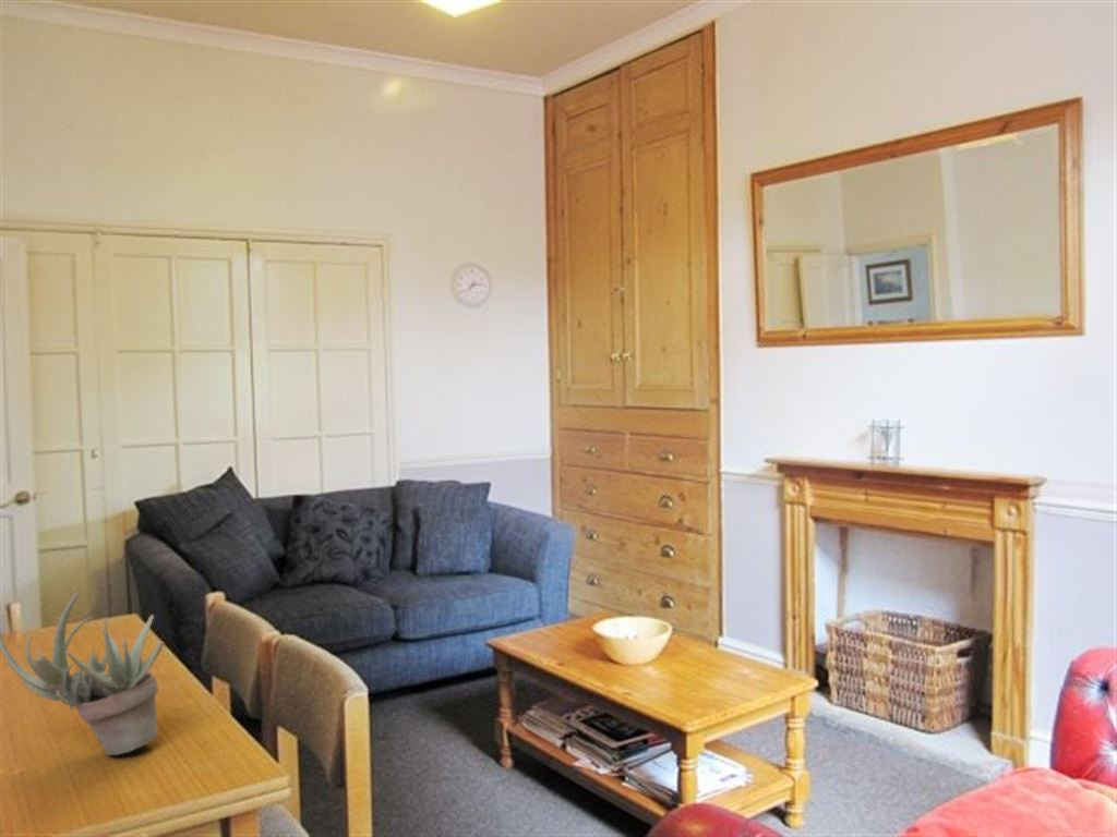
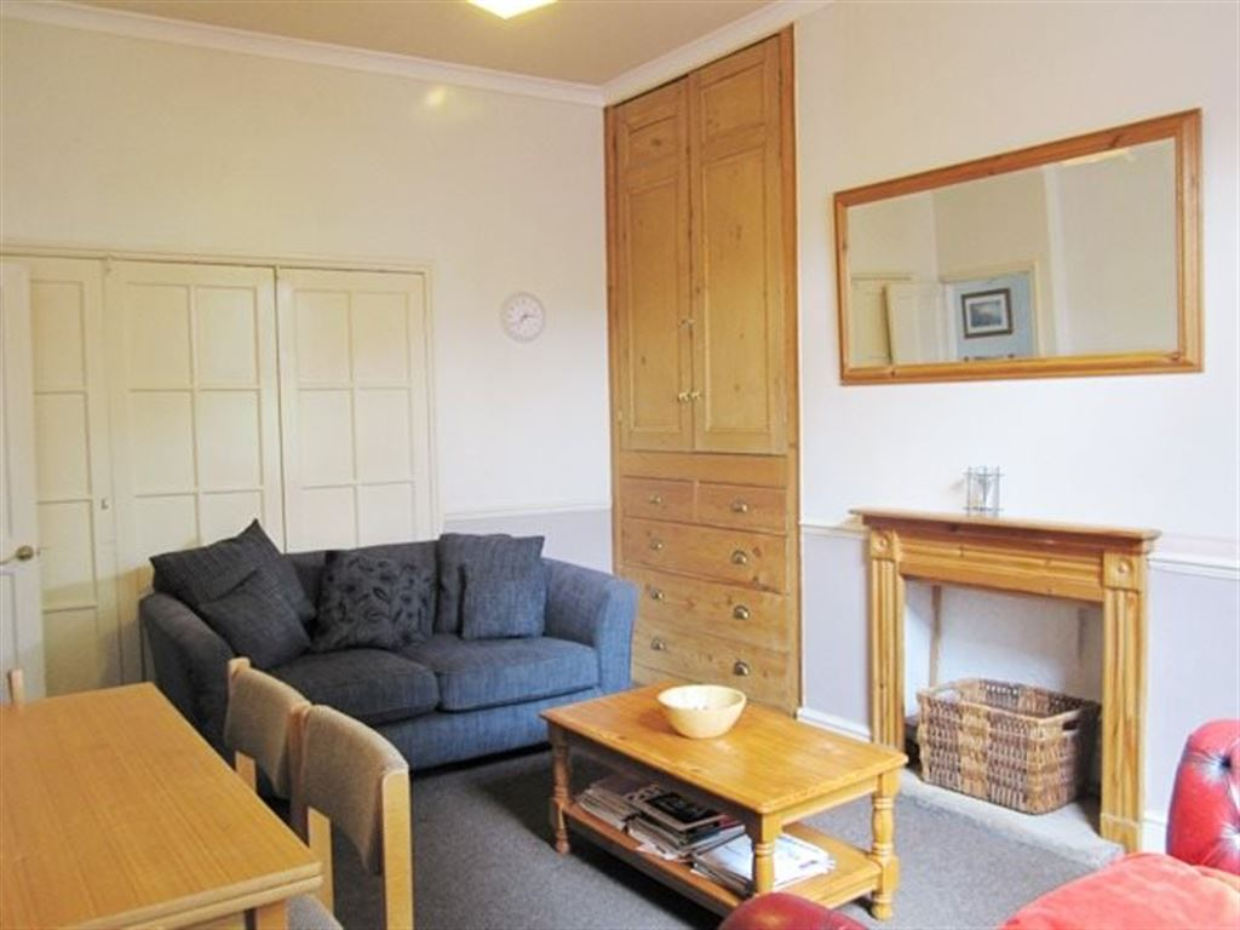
- succulent plant (81, 671)
